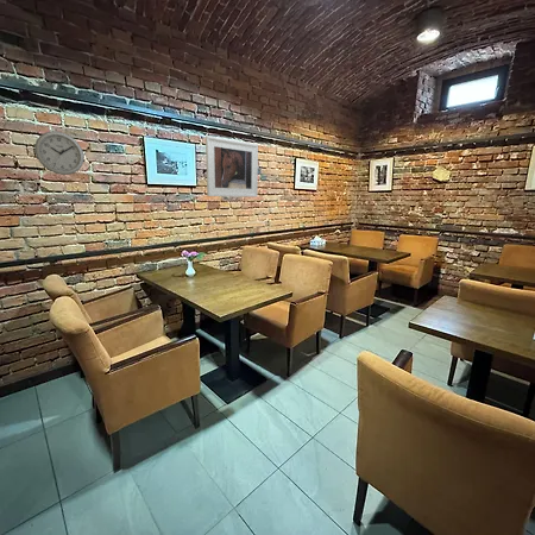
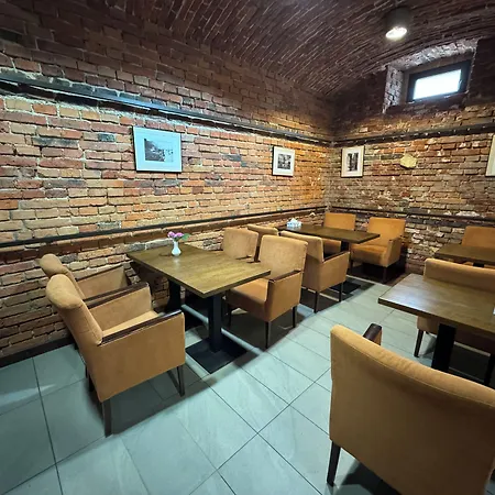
- wall clock (59, 153)
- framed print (233, 169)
